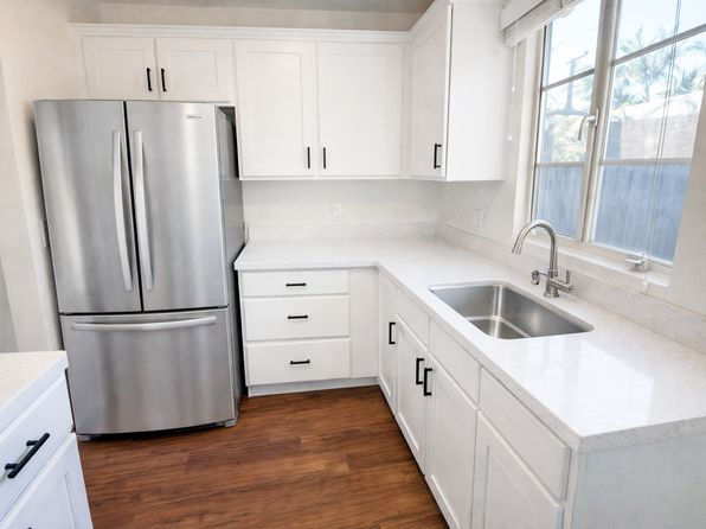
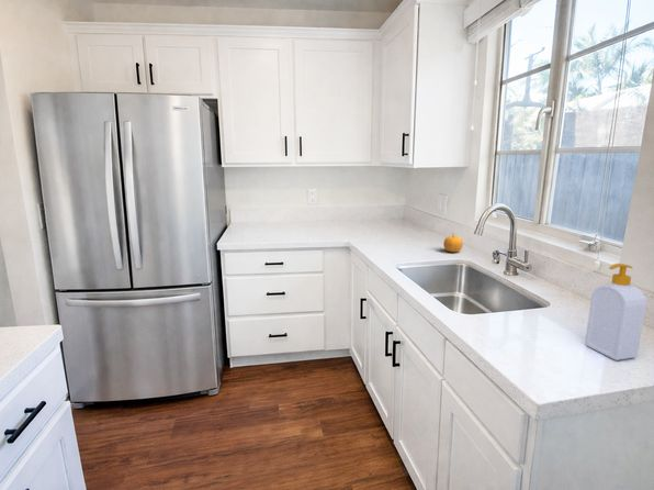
+ soap bottle (614, 309)
+ fruit (453, 242)
